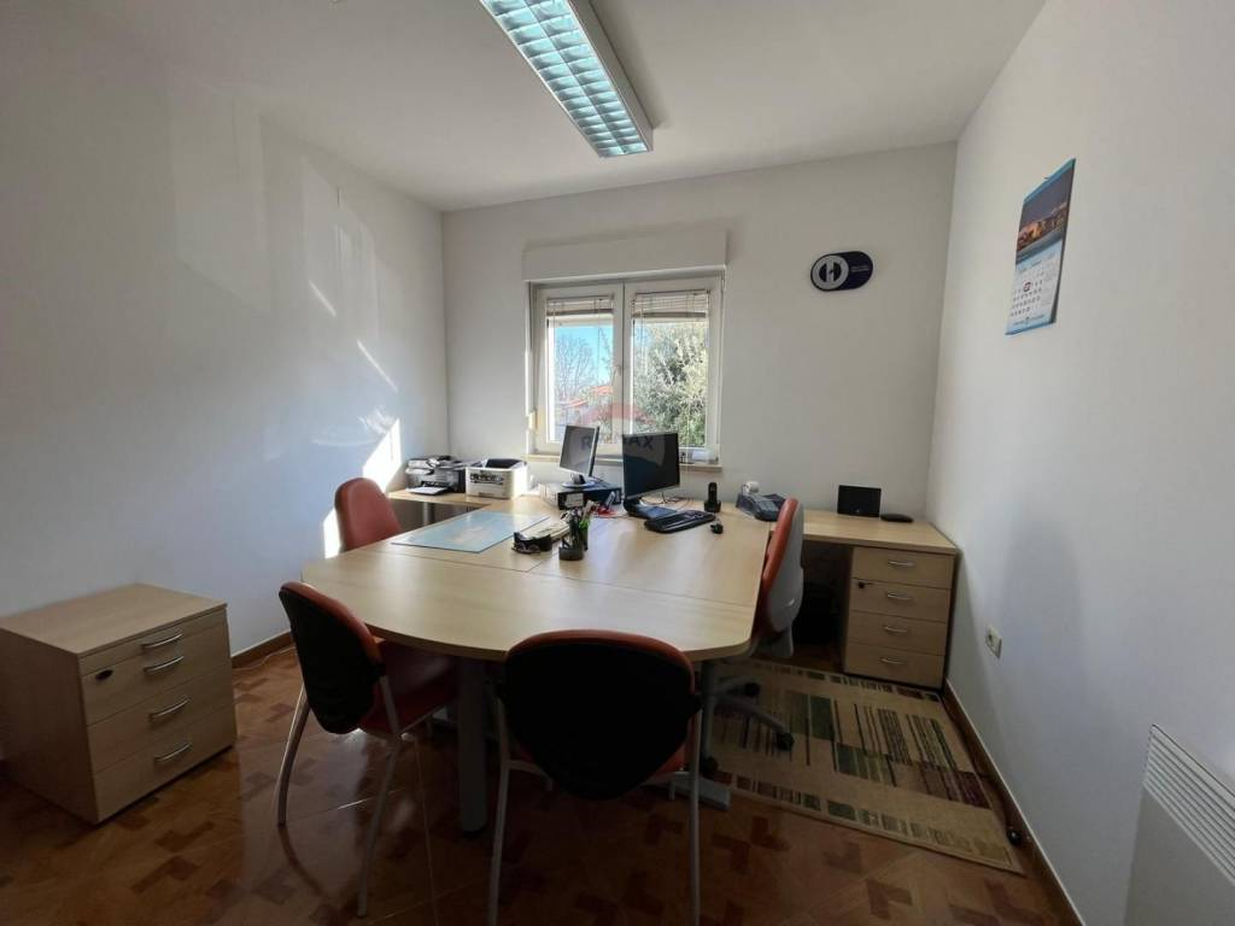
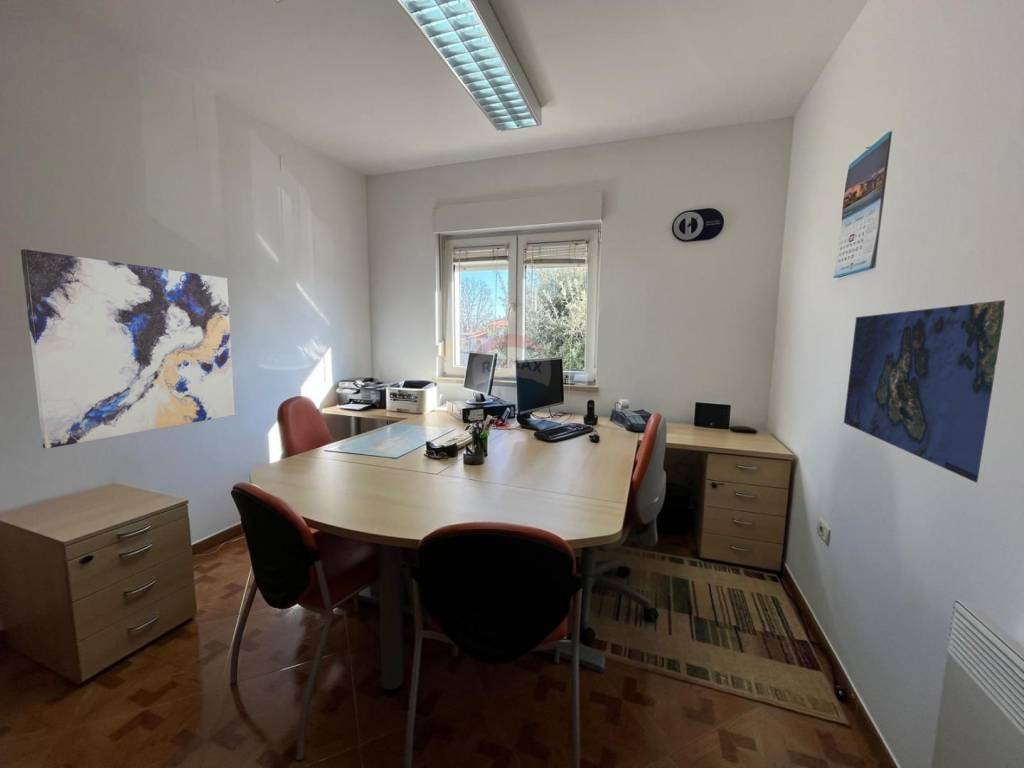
+ wall art (149, 349)
+ map (898, 379)
